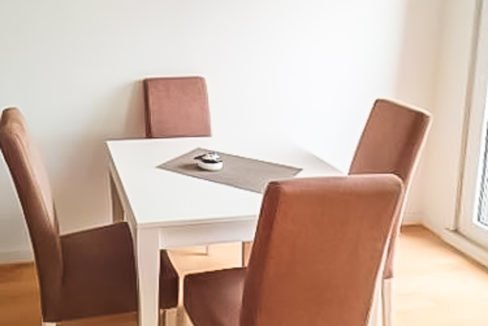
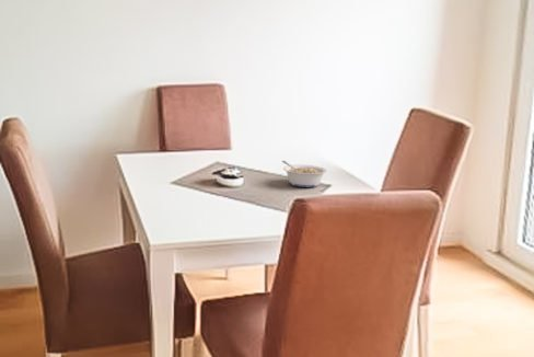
+ legume (302, 174)
